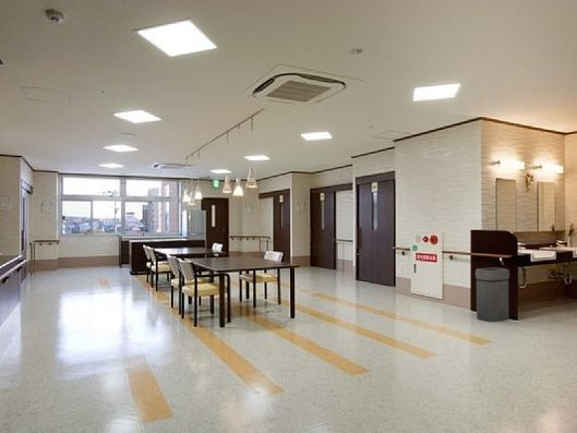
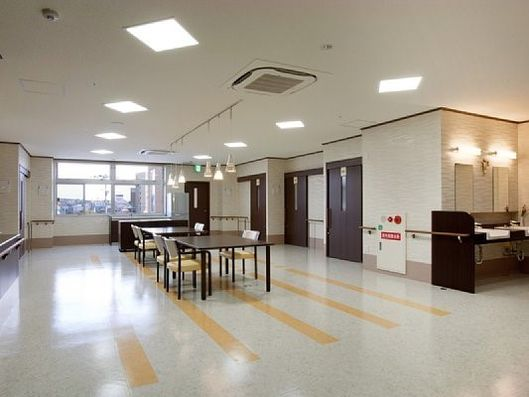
- trash bin (492, 293)
